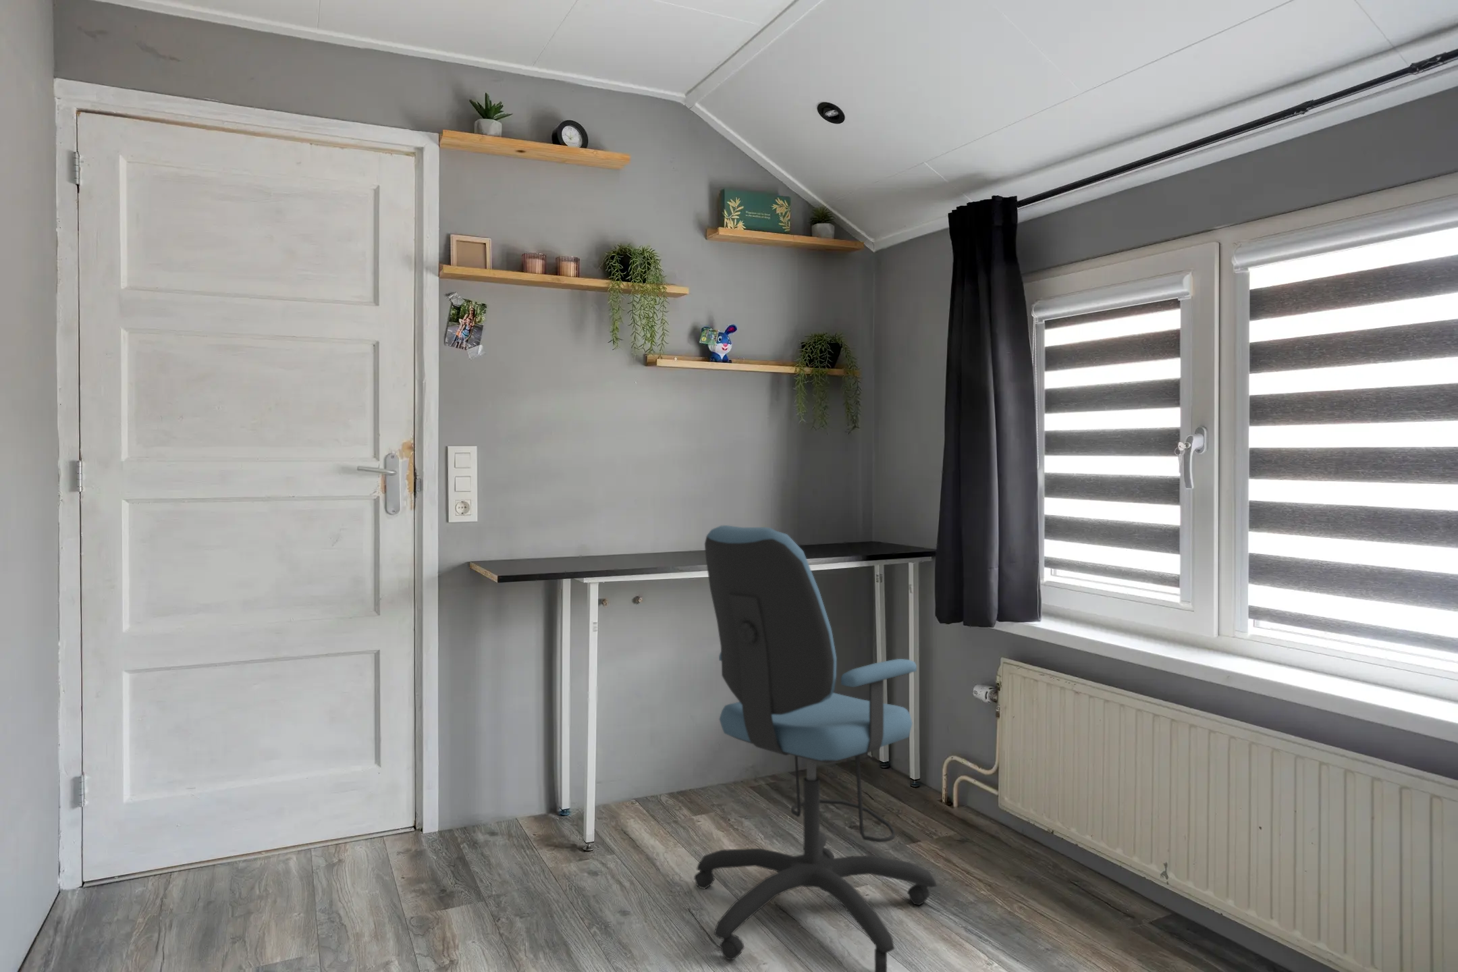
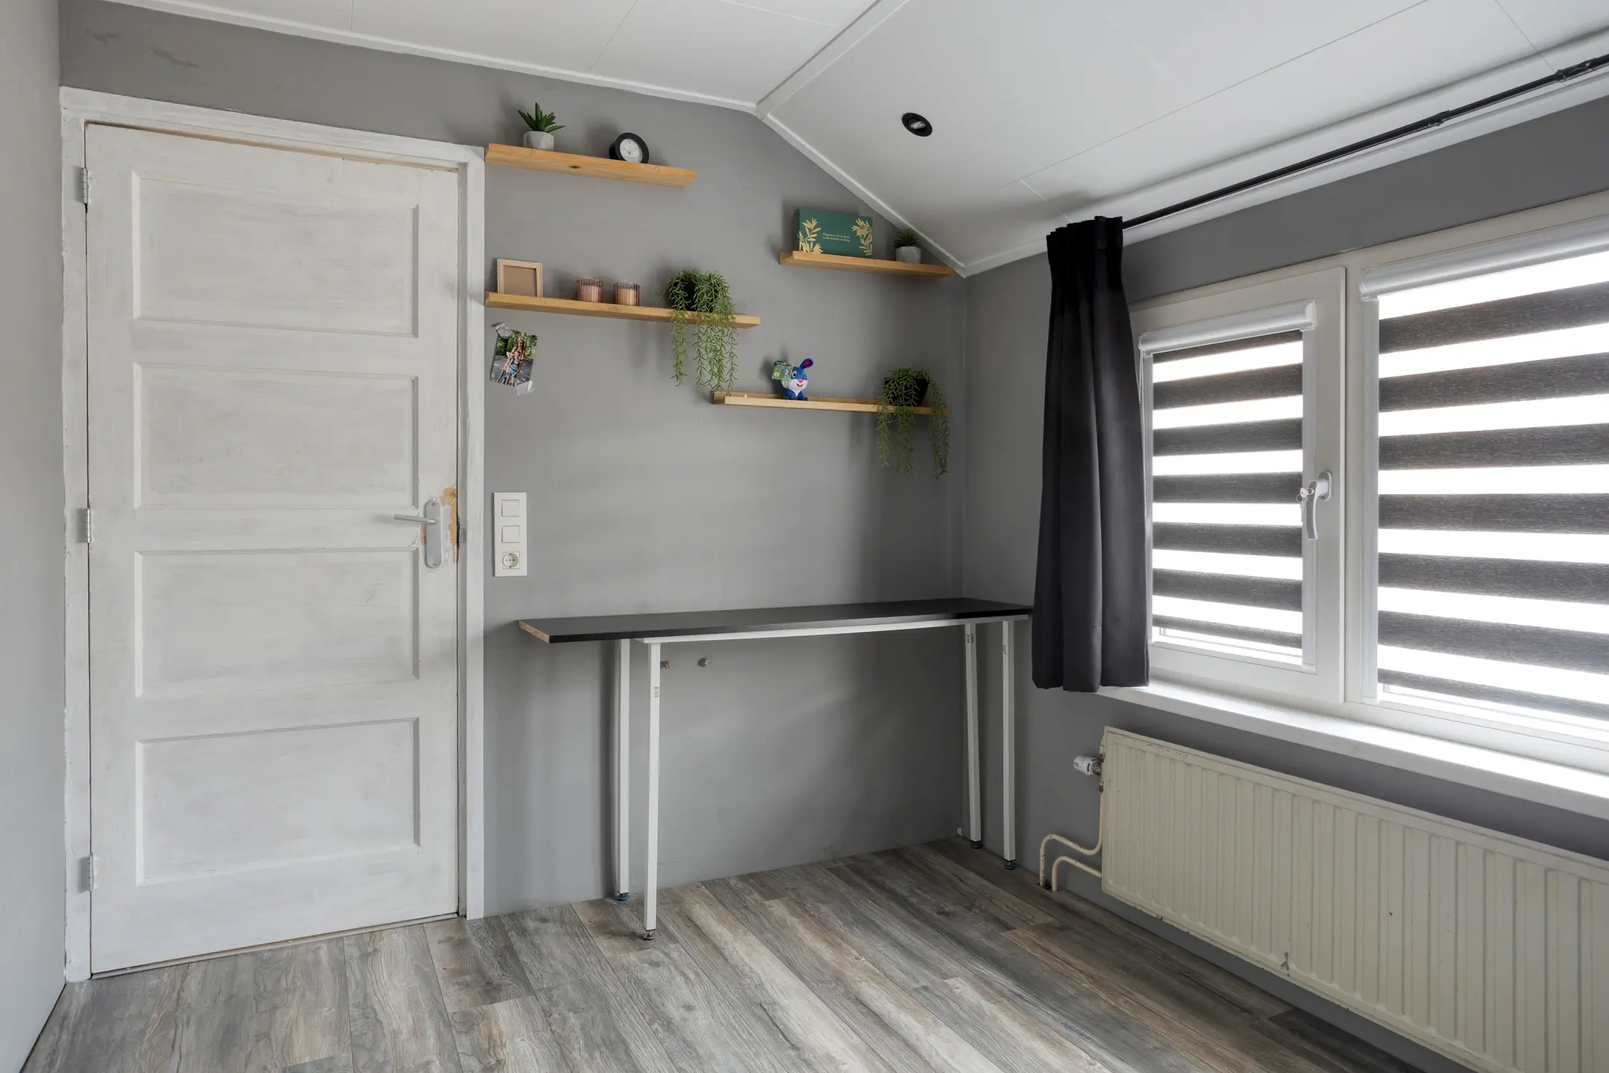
- office chair (803, 719)
